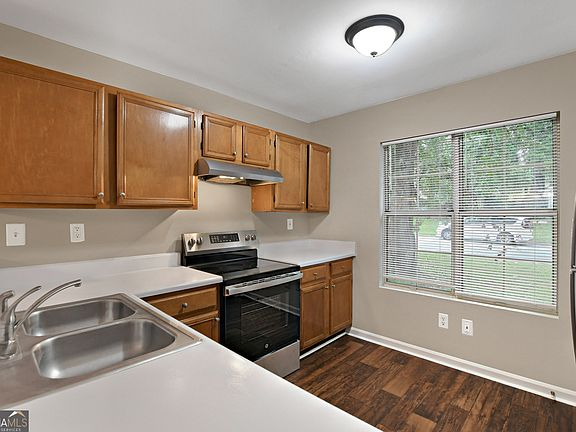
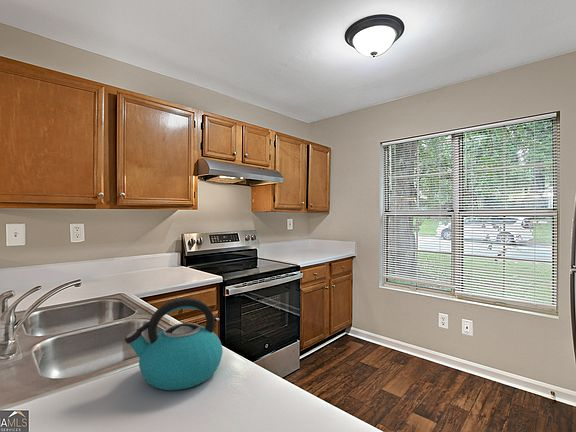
+ kettle (176, 337)
